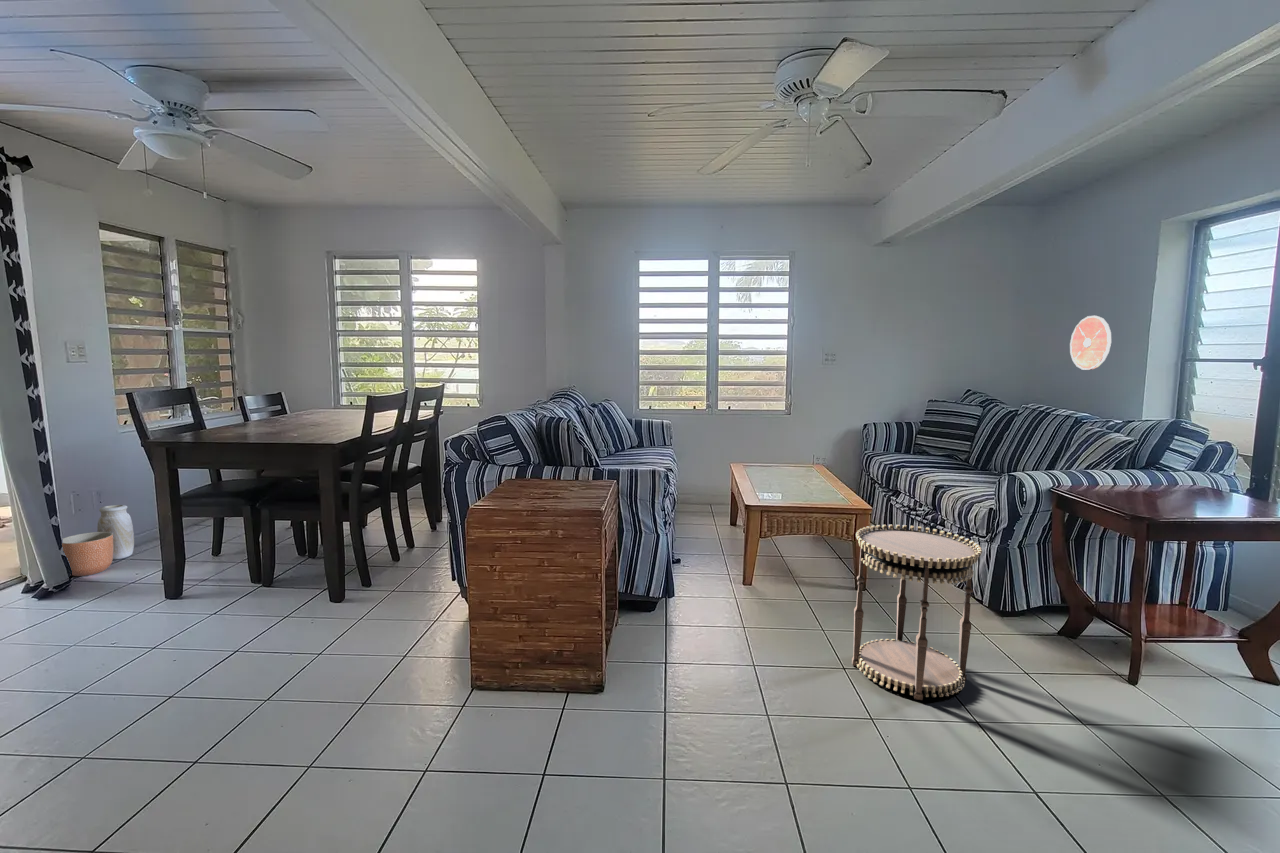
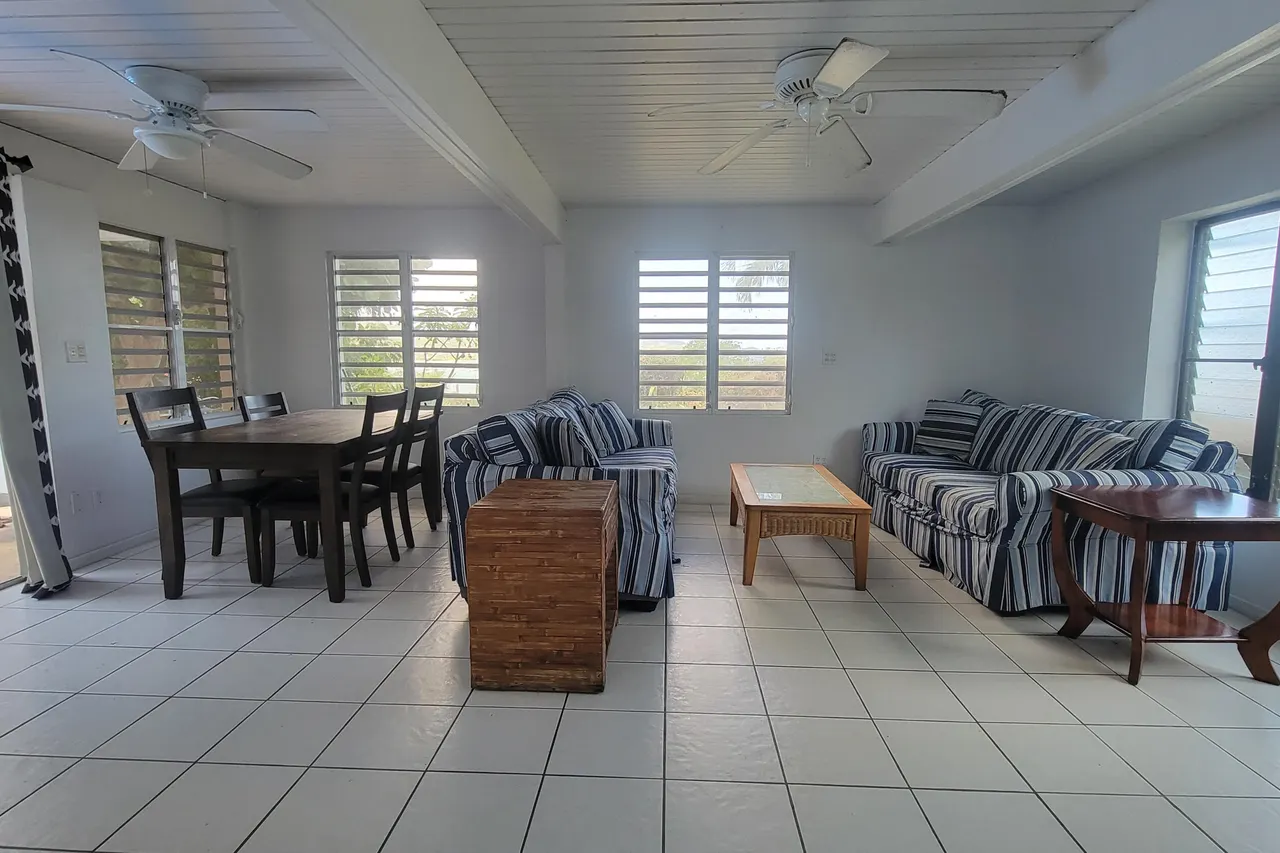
- planter (87, 554)
- side table (906, 603)
- vase (115, 532)
- round shield (1088, 343)
